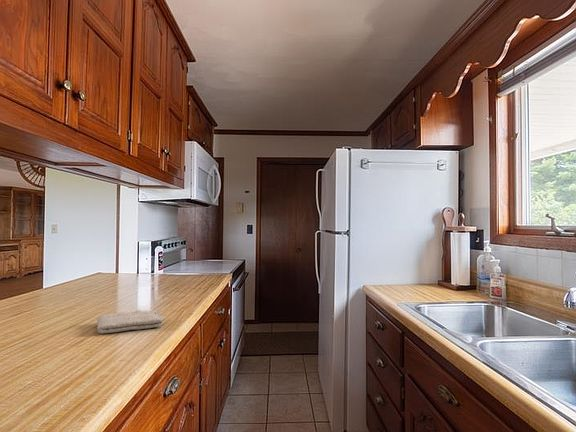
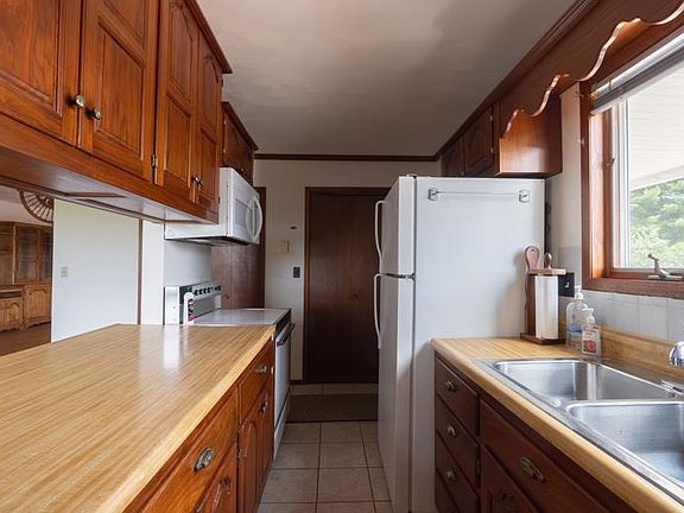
- washcloth (130, 320)
